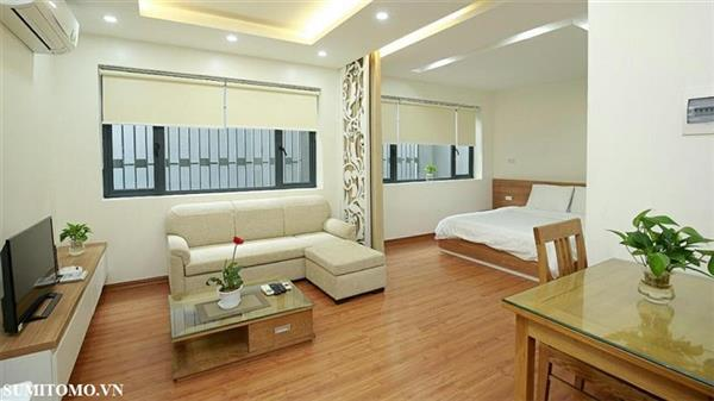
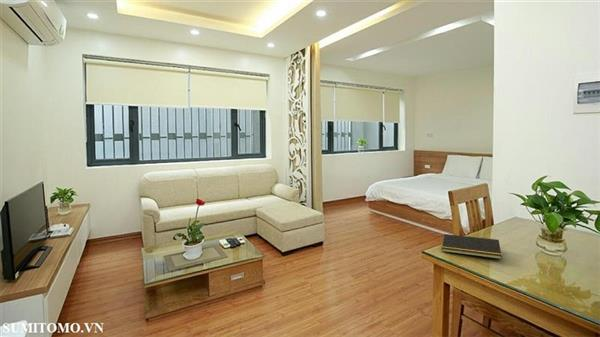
+ notepad (470, 245)
